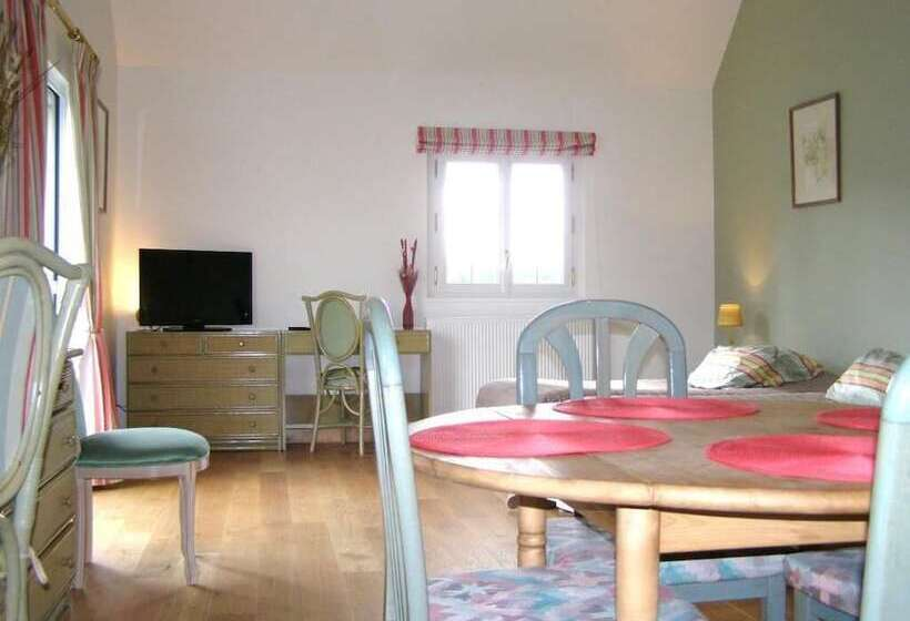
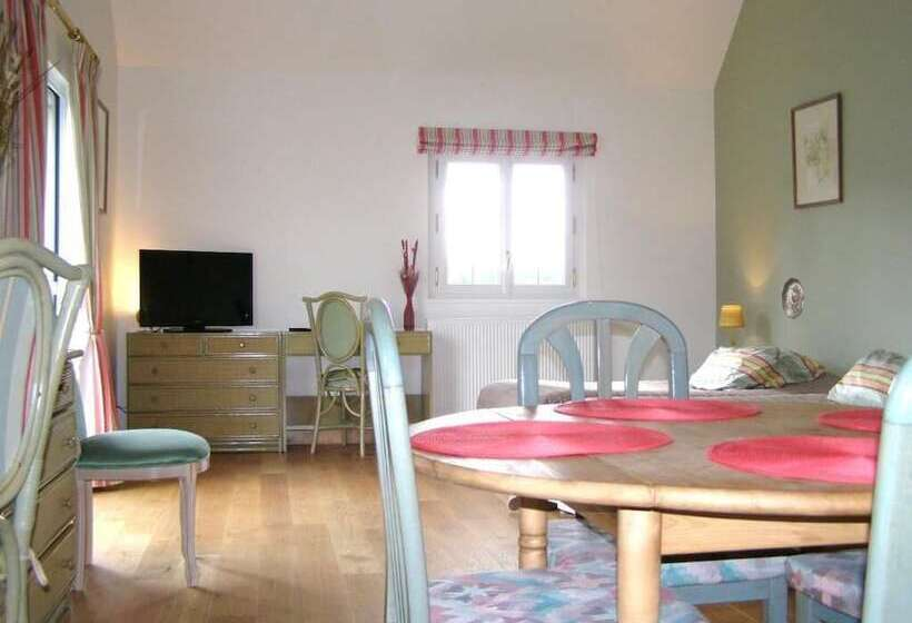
+ decorative plate (794, 298)
